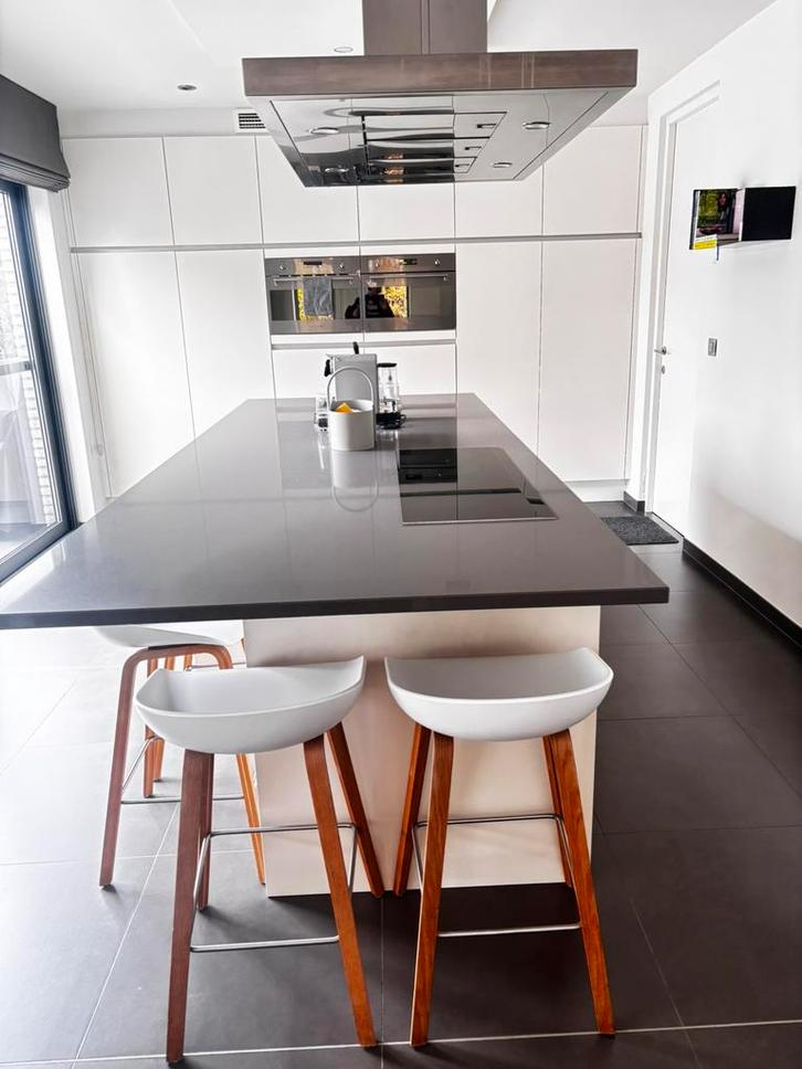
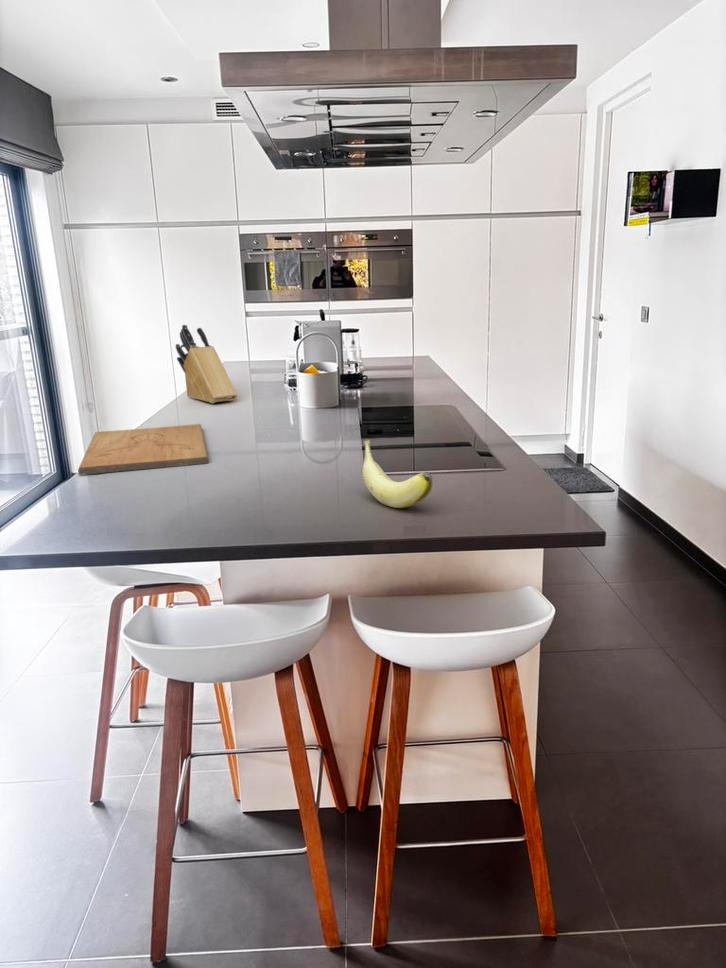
+ banana (392, 480)
+ knife block (204, 362)
+ cutting board (146, 446)
